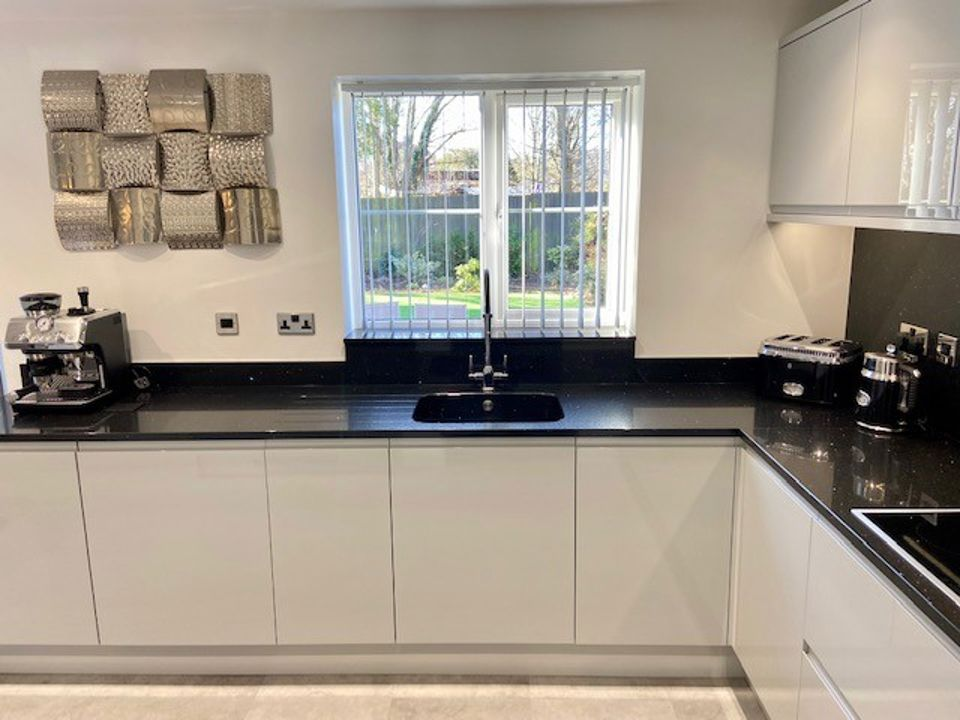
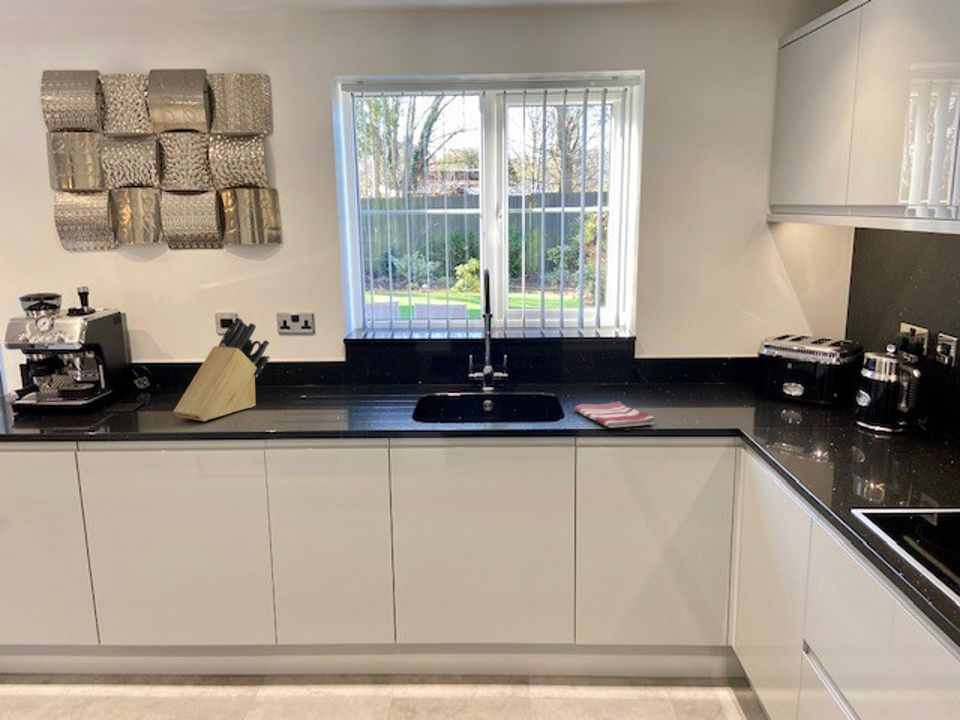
+ dish towel (613, 414)
+ knife block (224, 366)
